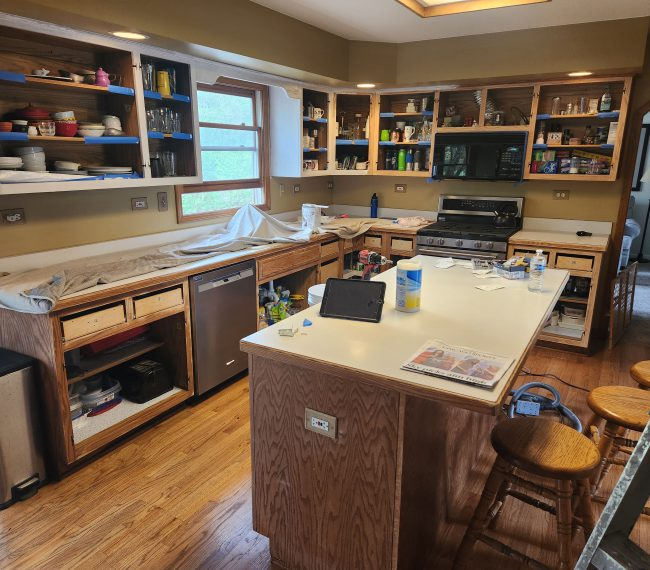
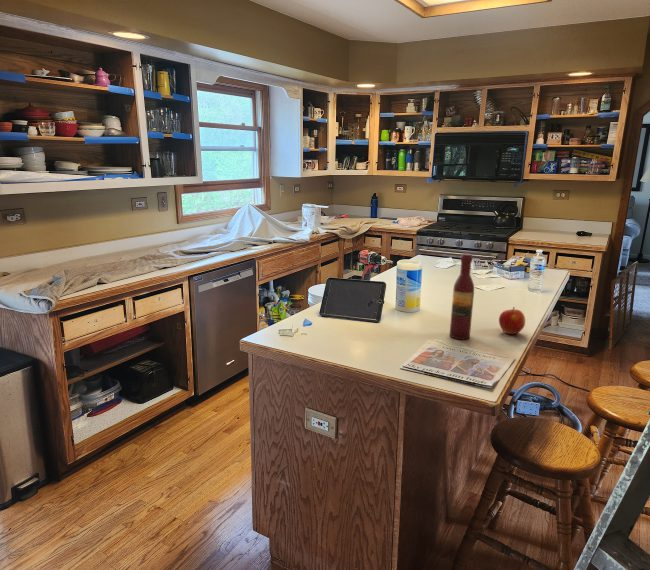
+ wine bottle (463, 295)
+ apple (512, 319)
